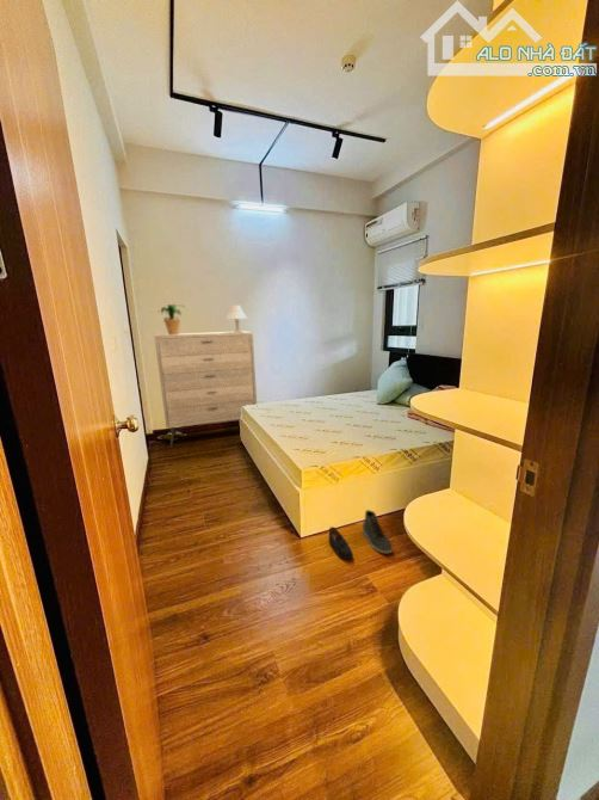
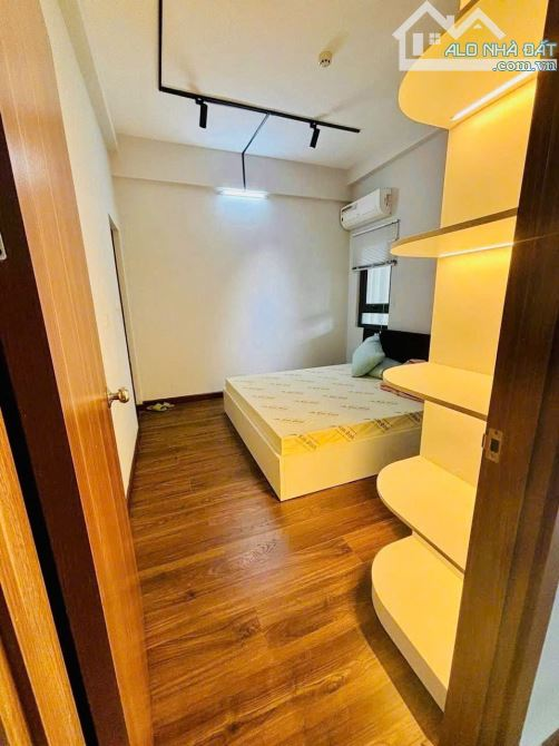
- dresser (209, 386)
- table lamp (236, 318)
- sneaker (376, 530)
- shoe (340, 542)
- potted plant (172, 319)
